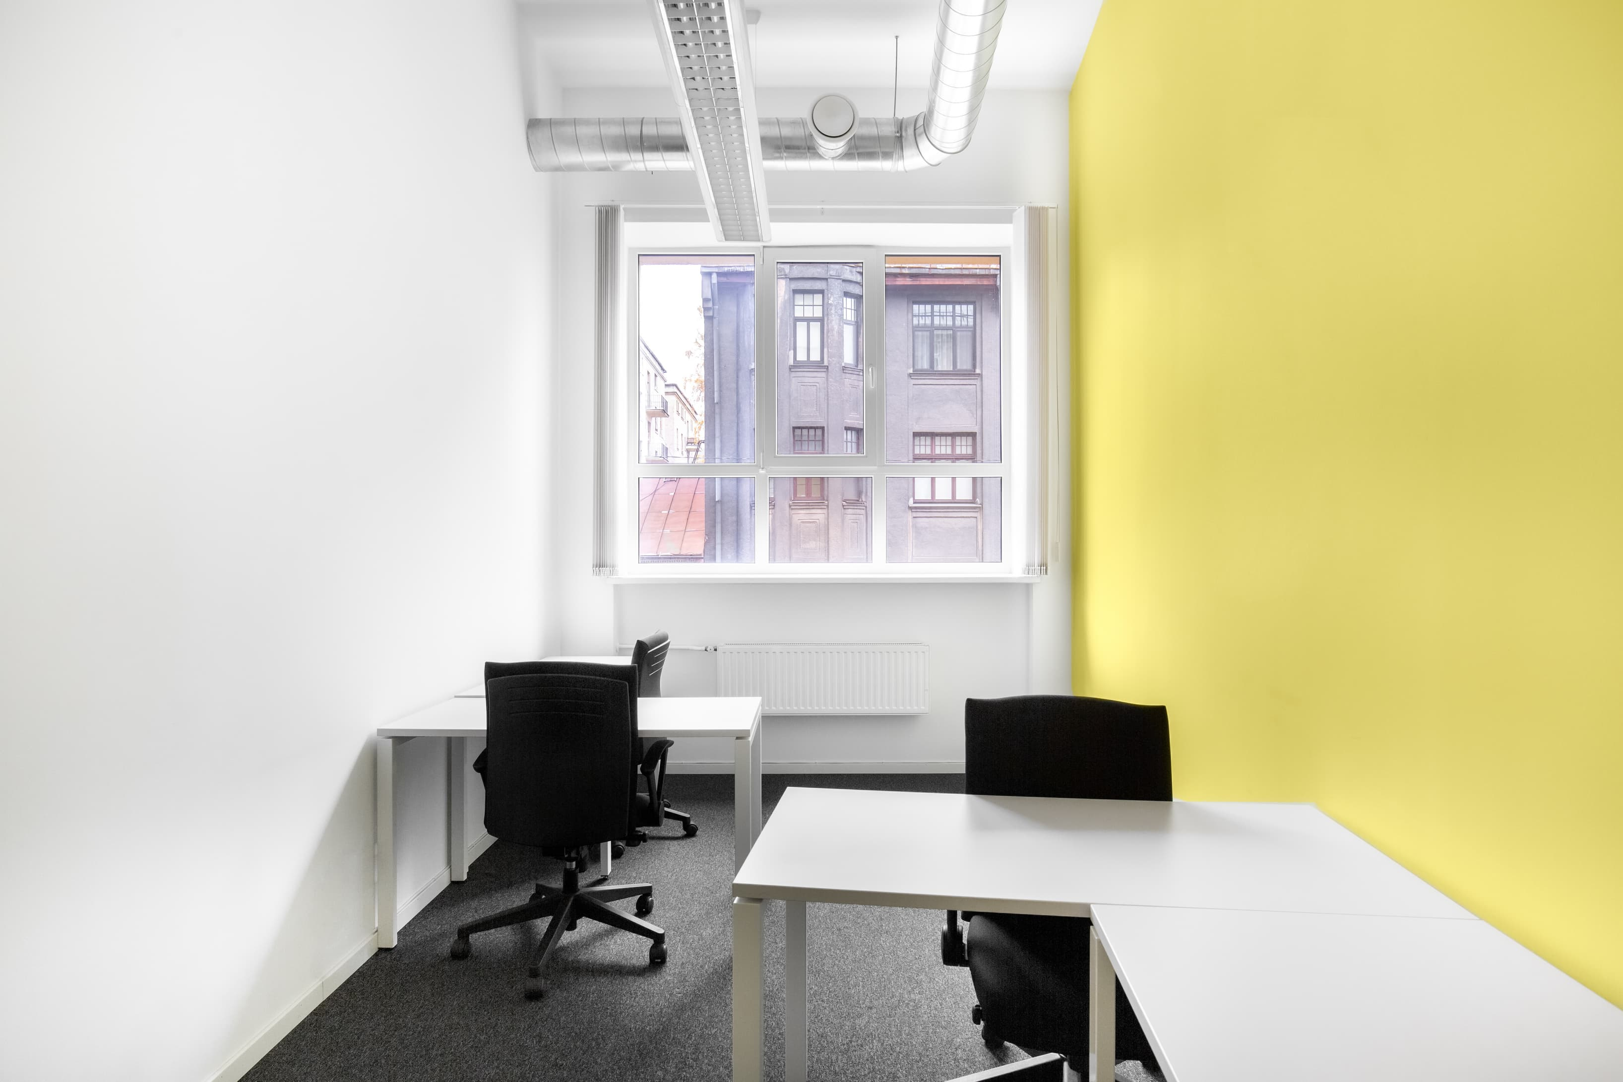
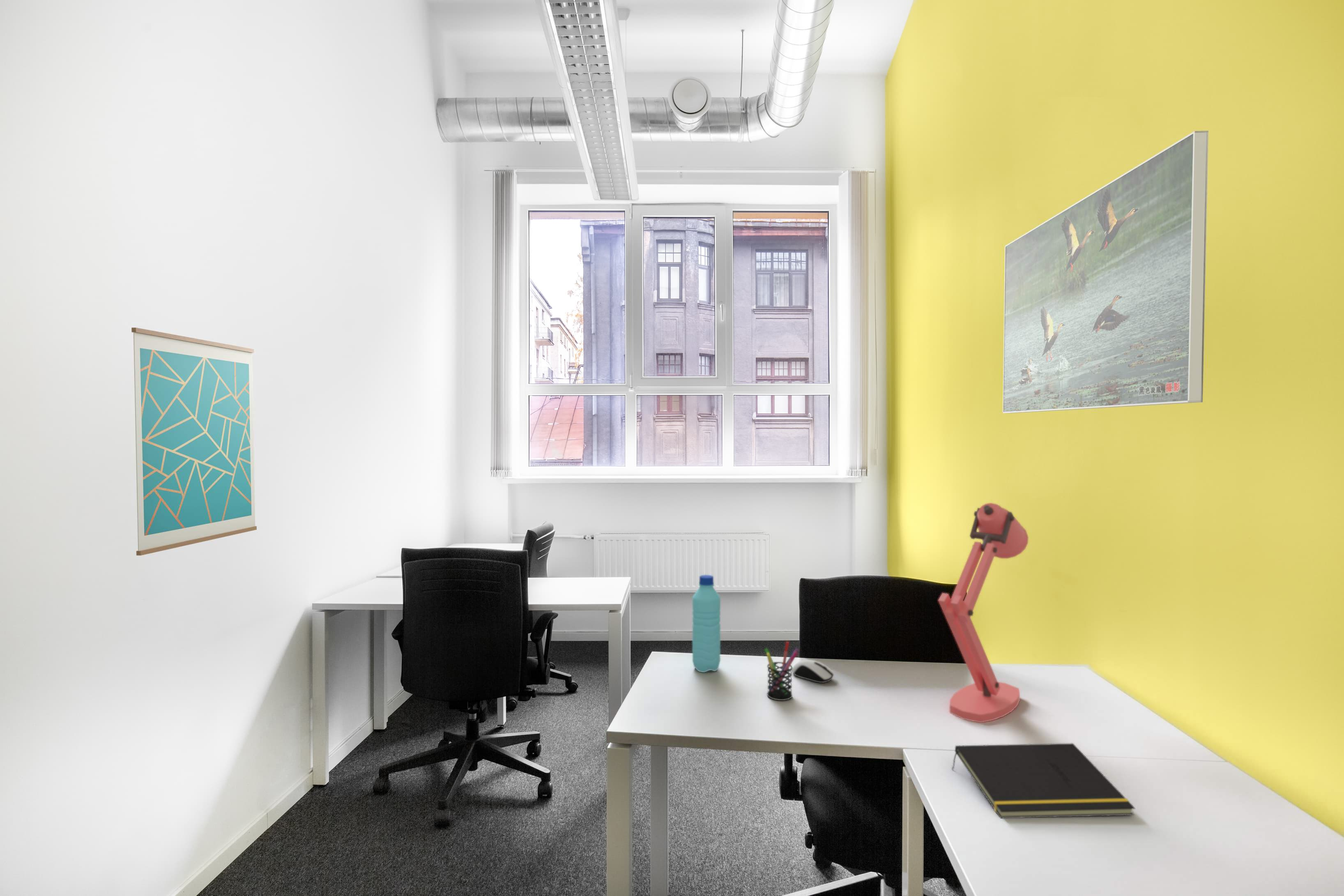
+ desk lamp (976, 601)
+ wall art (201, 440)
+ water bottle (706, 622)
+ computer mouse (812, 669)
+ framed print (1081, 306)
+ notepad (1039, 778)
+ pen holder (778, 669)
